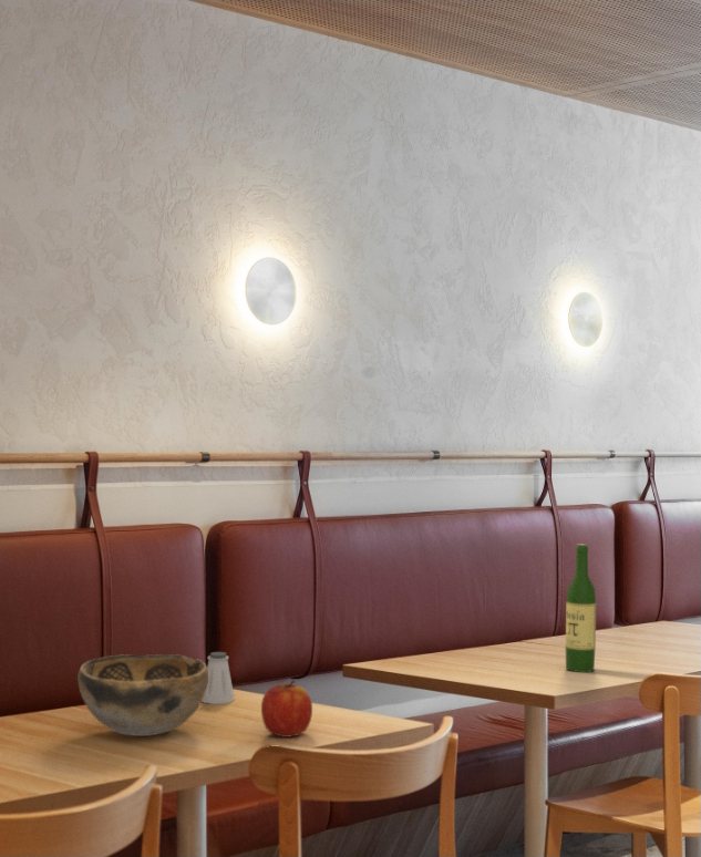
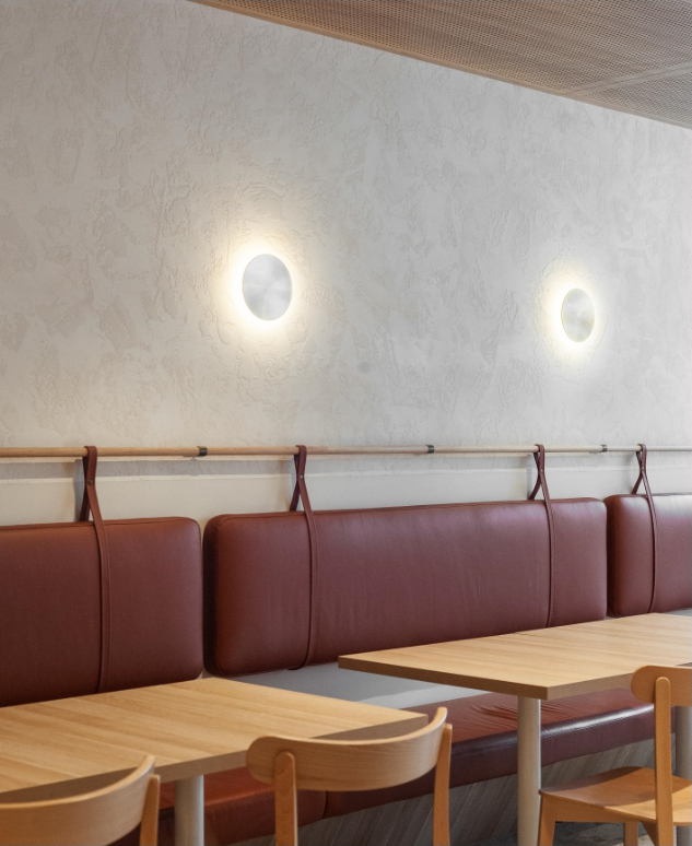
- apple (286, 706)
- saltshaker (217, 677)
- wine bottle (580, 607)
- decorative bowl (143, 699)
